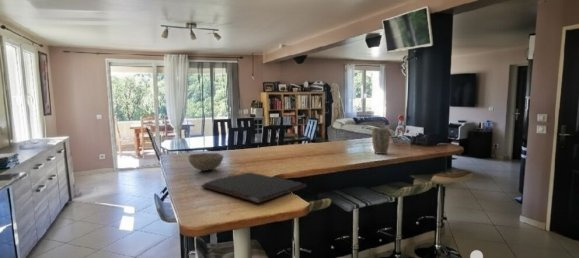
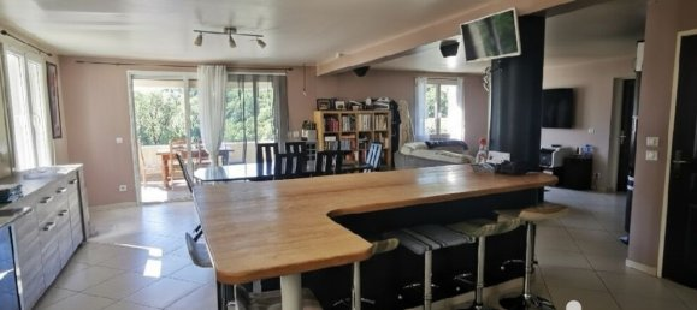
- cutting board (253, 184)
- plant pot (380, 140)
- bowl (206, 162)
